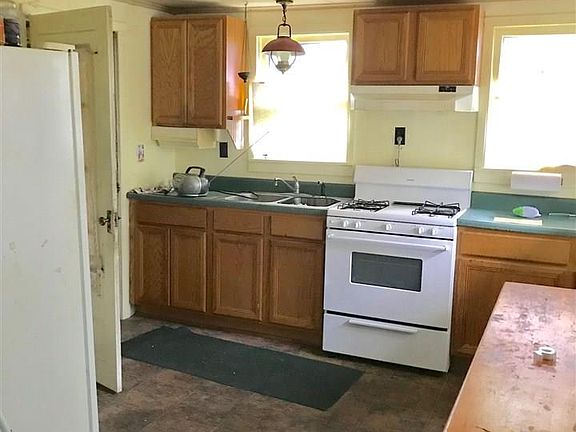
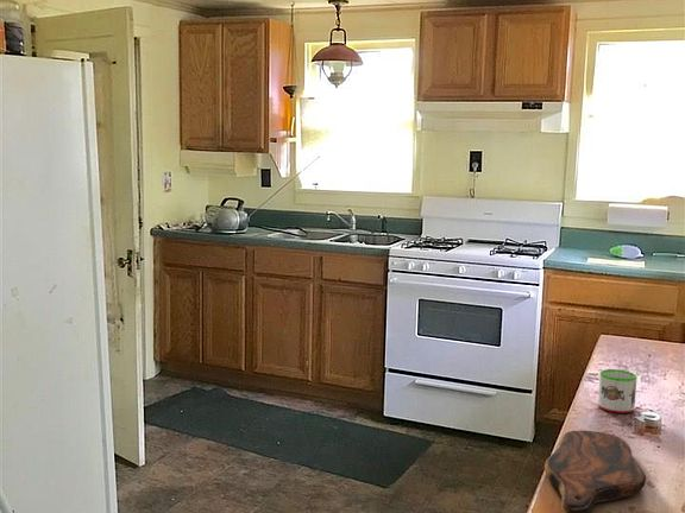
+ cutting board (593, 470)
+ mug (615, 388)
